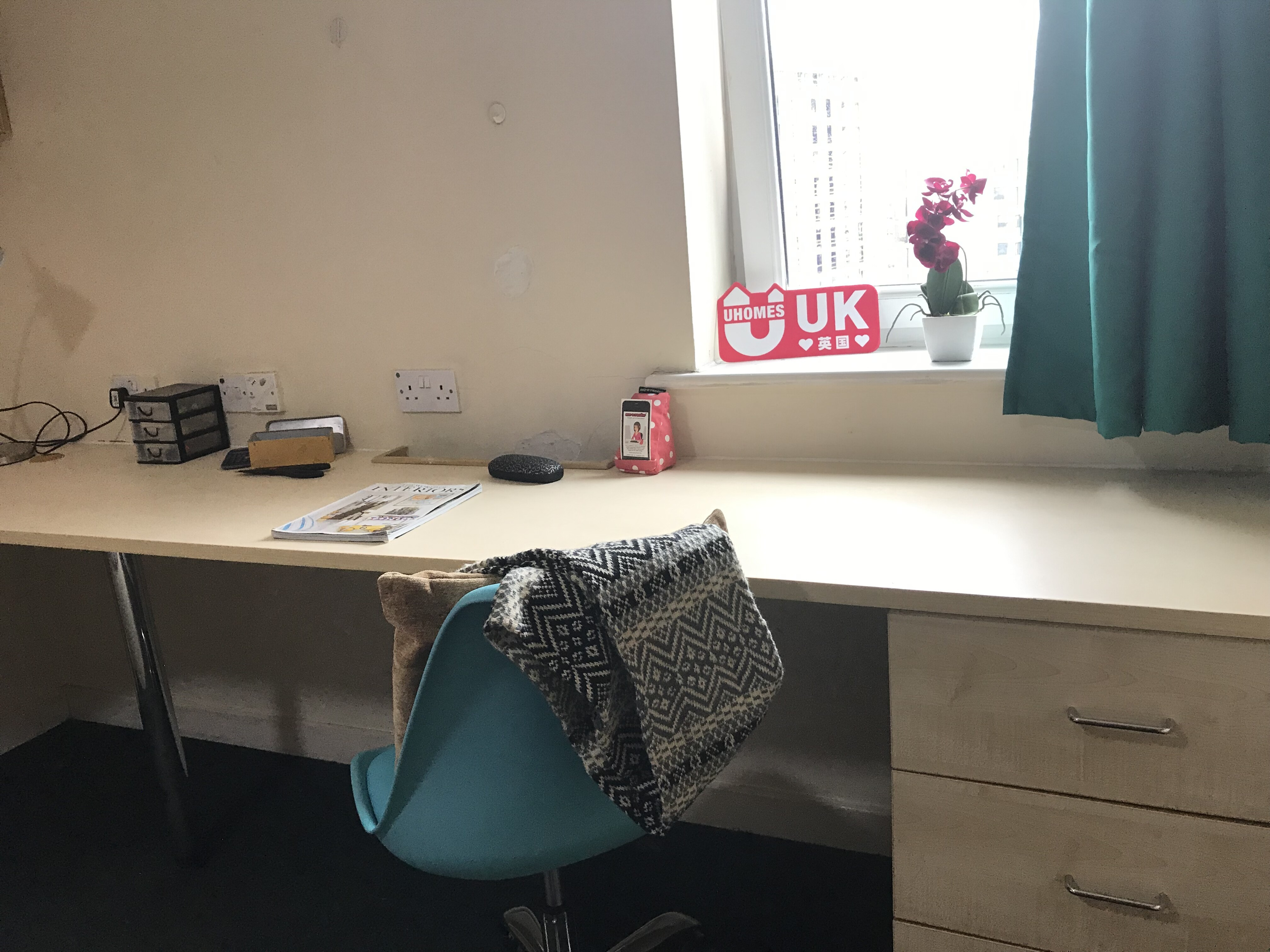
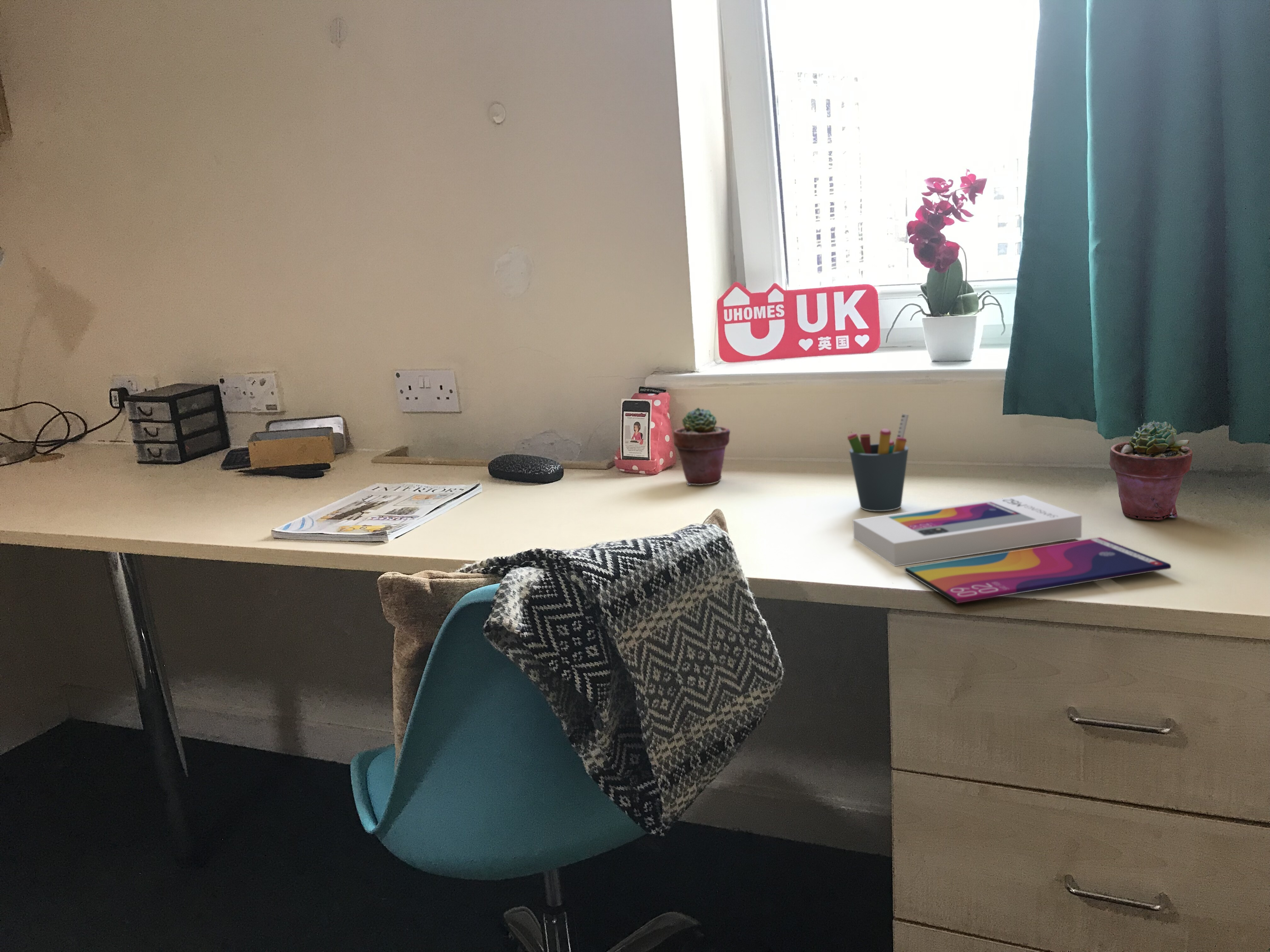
+ pen holder (879, 462)
+ potted succulent (1150, 468)
+ potted succulent (702, 445)
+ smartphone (997, 543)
